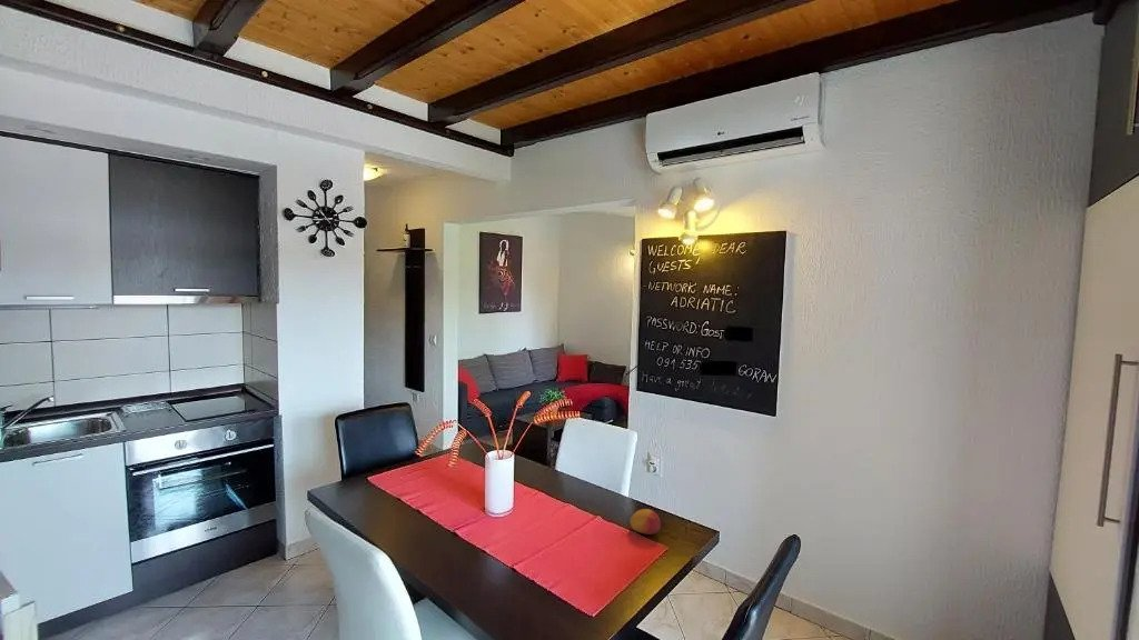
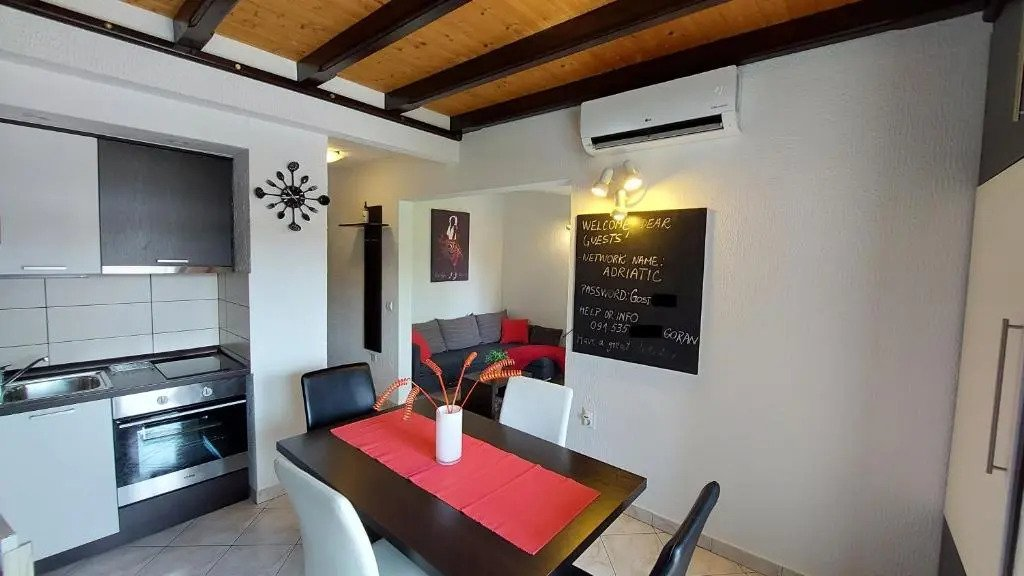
- fruit (644, 521)
